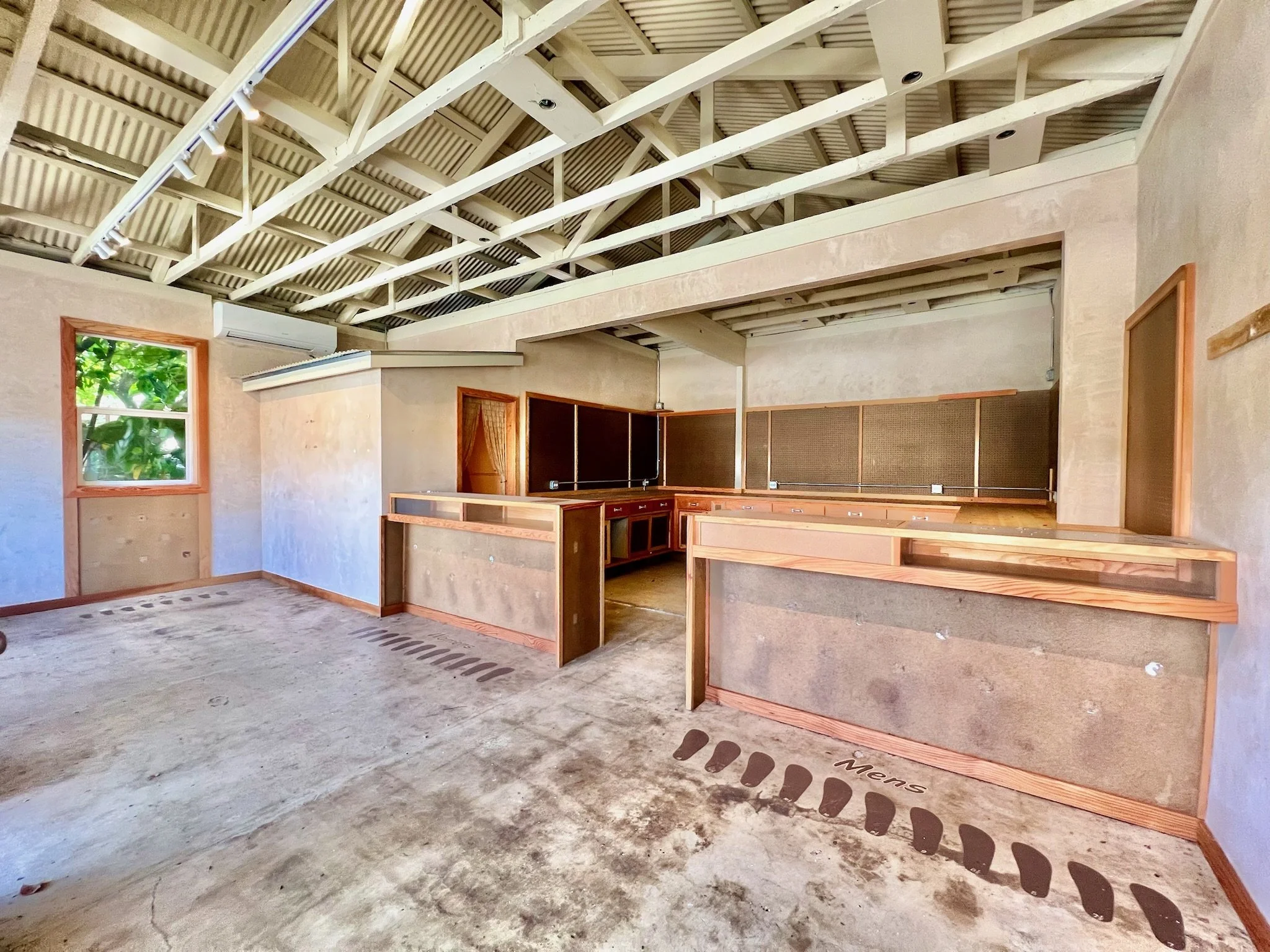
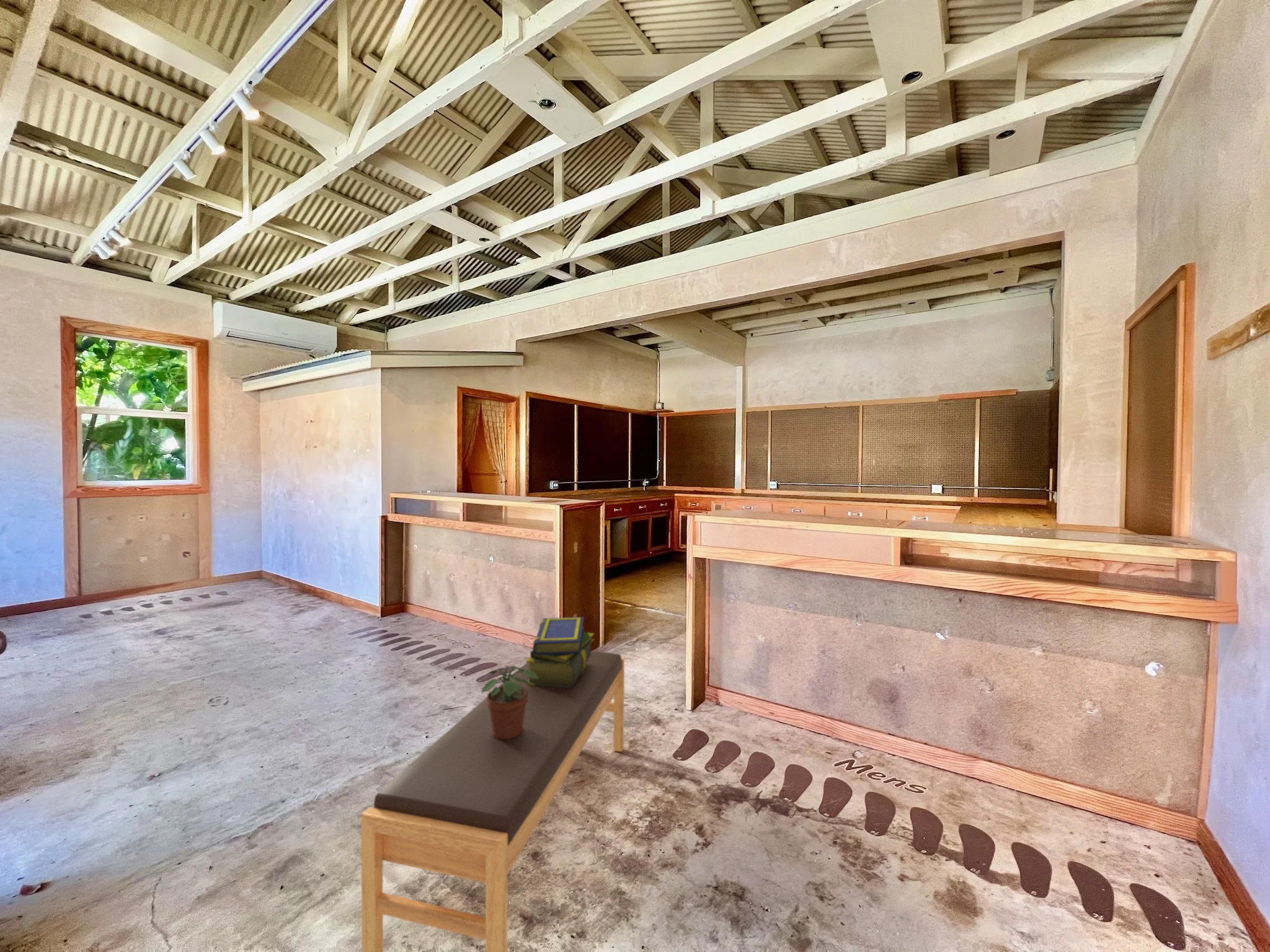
+ stack of books (561, 649)
+ bench (531, 767)
+ potted plant (508, 702)
